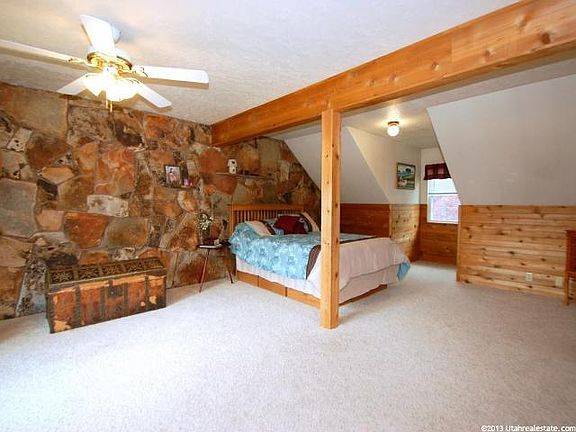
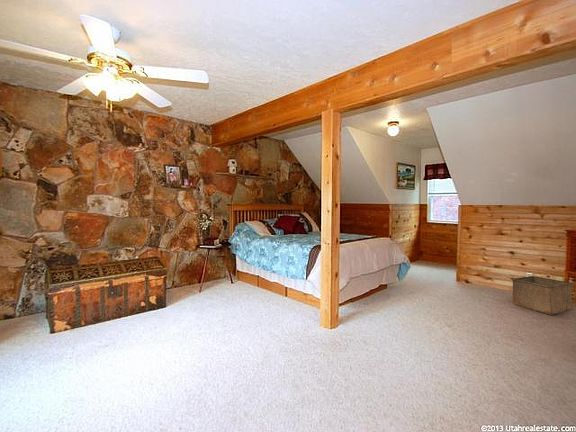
+ storage bin (541, 294)
